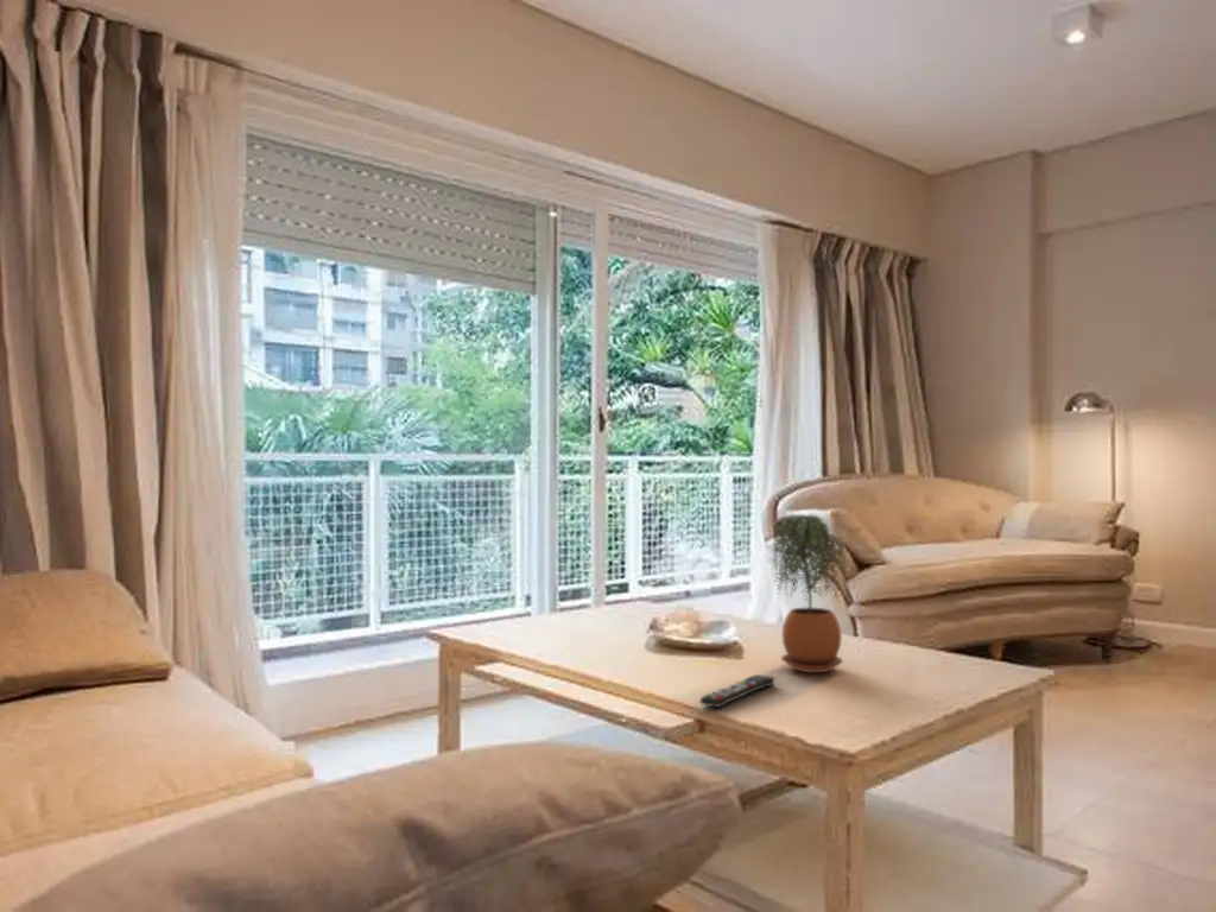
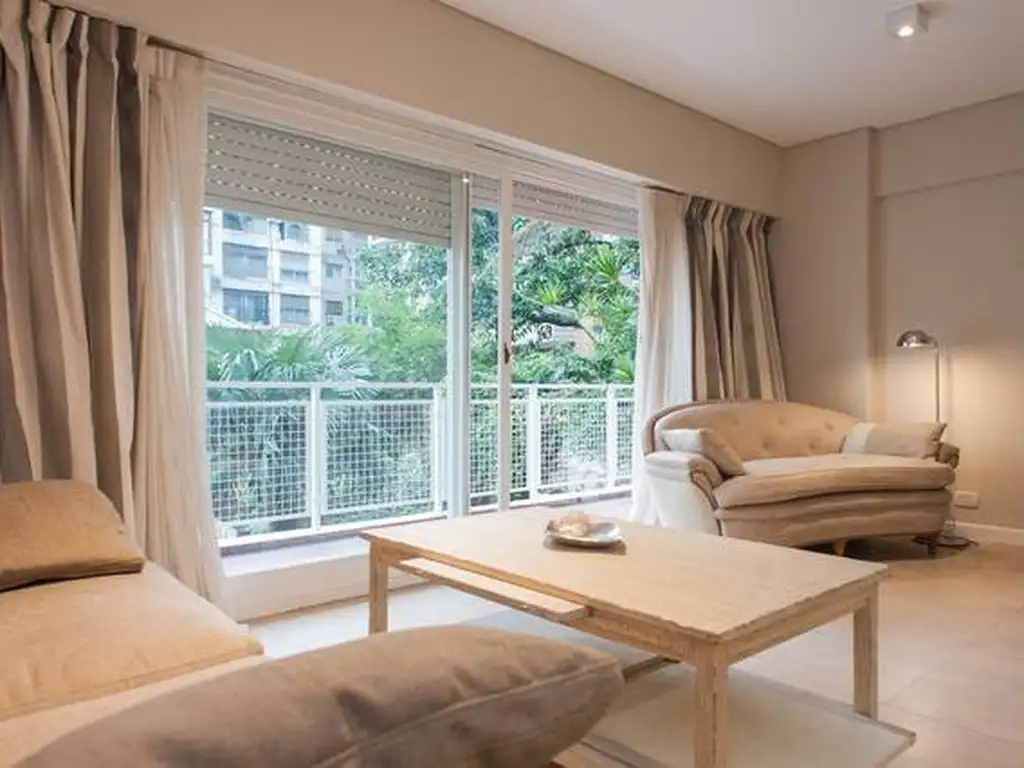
- potted plant (810, 591)
- remote control (739, 690)
